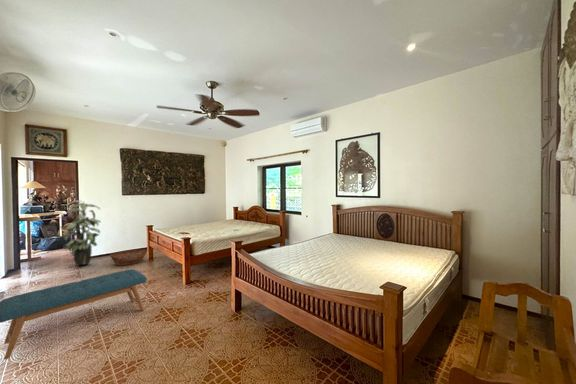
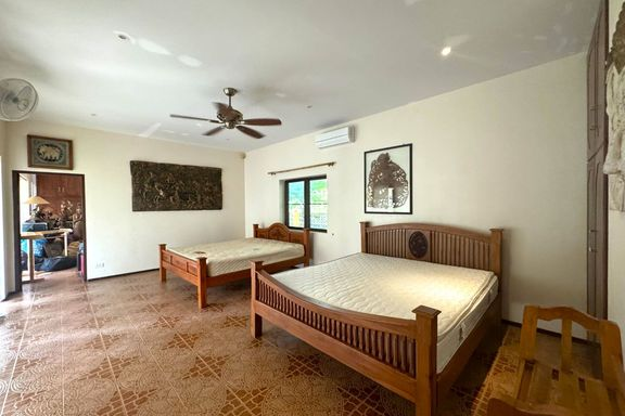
- bench (82, 304)
- indoor plant (80, 232)
- basket (129, 257)
